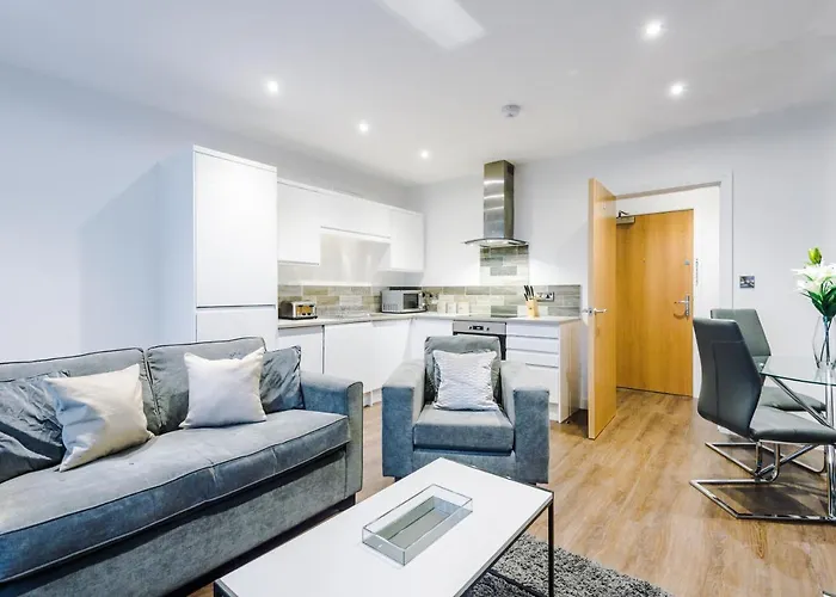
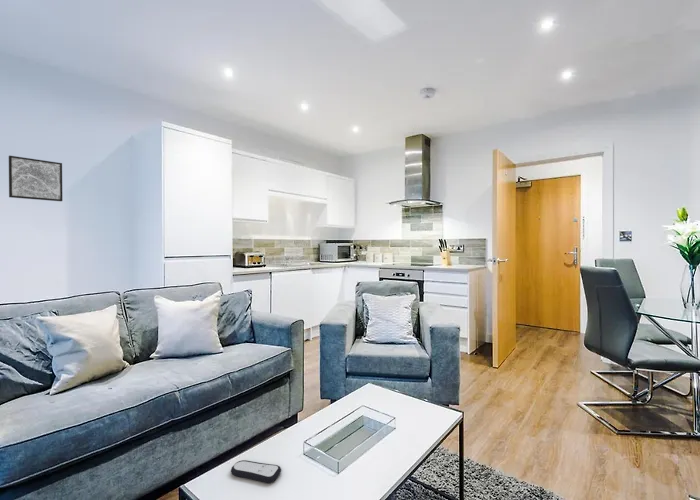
+ wall art (36, 179)
+ remote control (255, 470)
